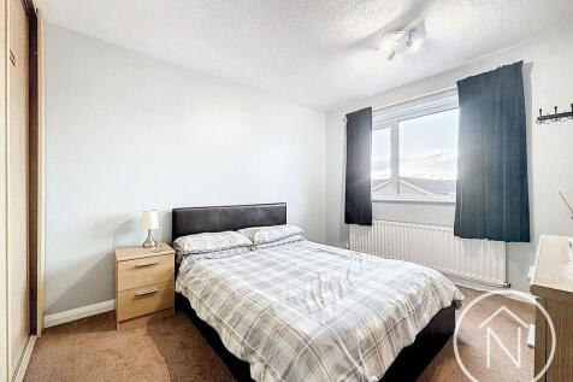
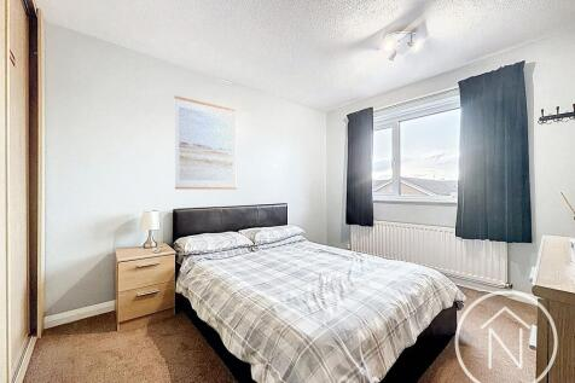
+ wall art (208, 146)
